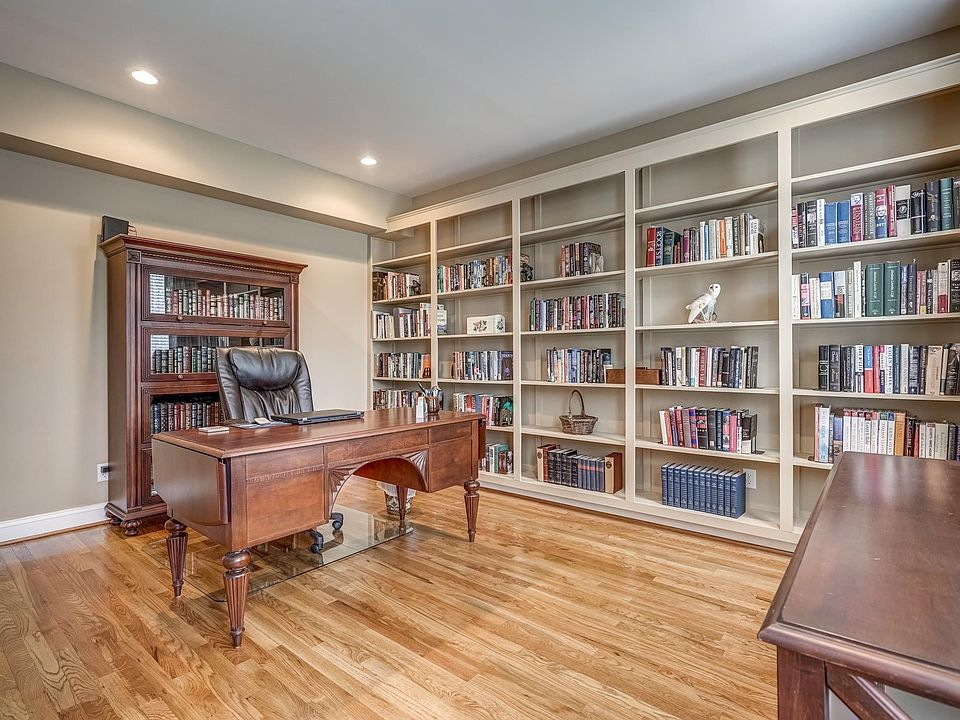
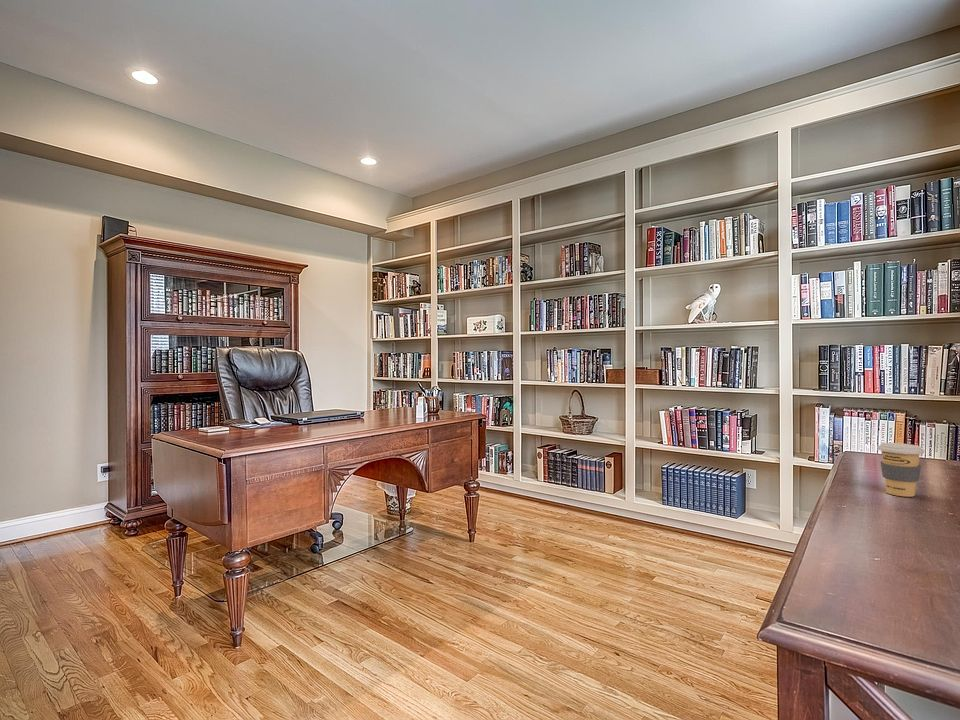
+ coffee cup (900, 469)
